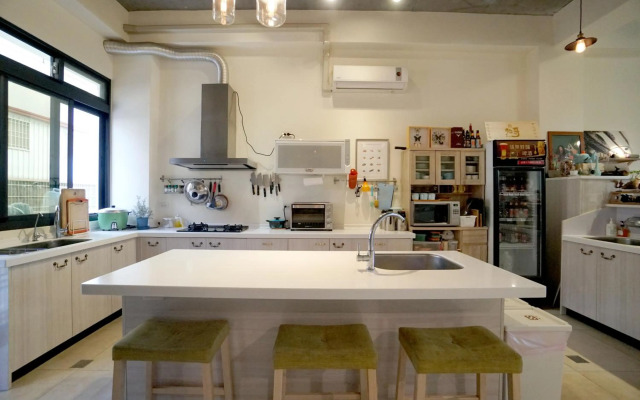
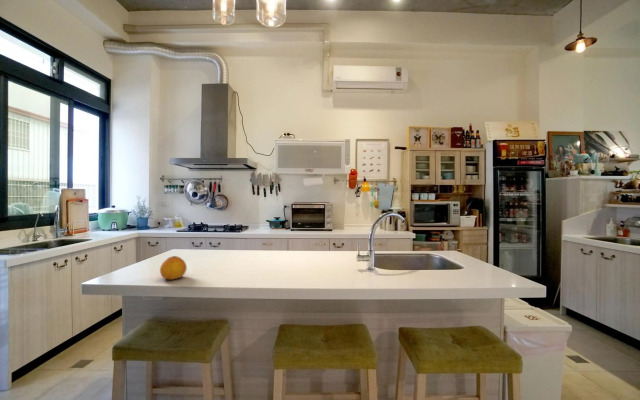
+ fruit (173, 267)
